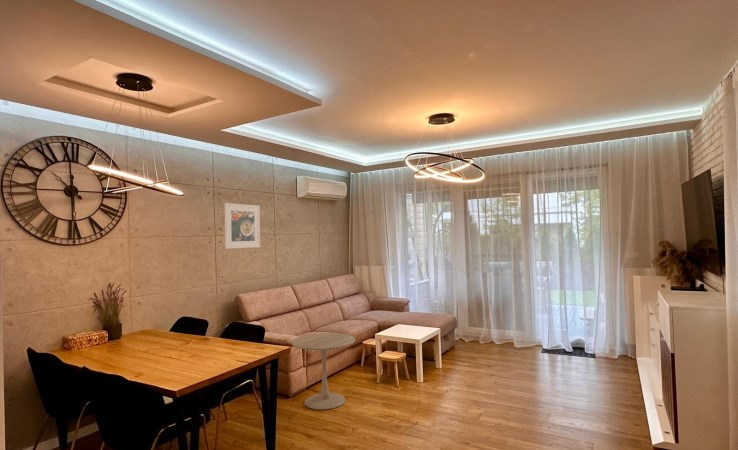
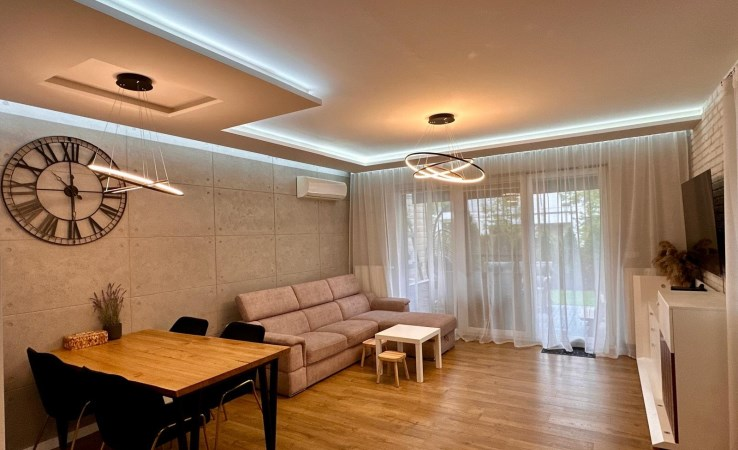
- side table (324, 370)
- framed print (243, 226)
